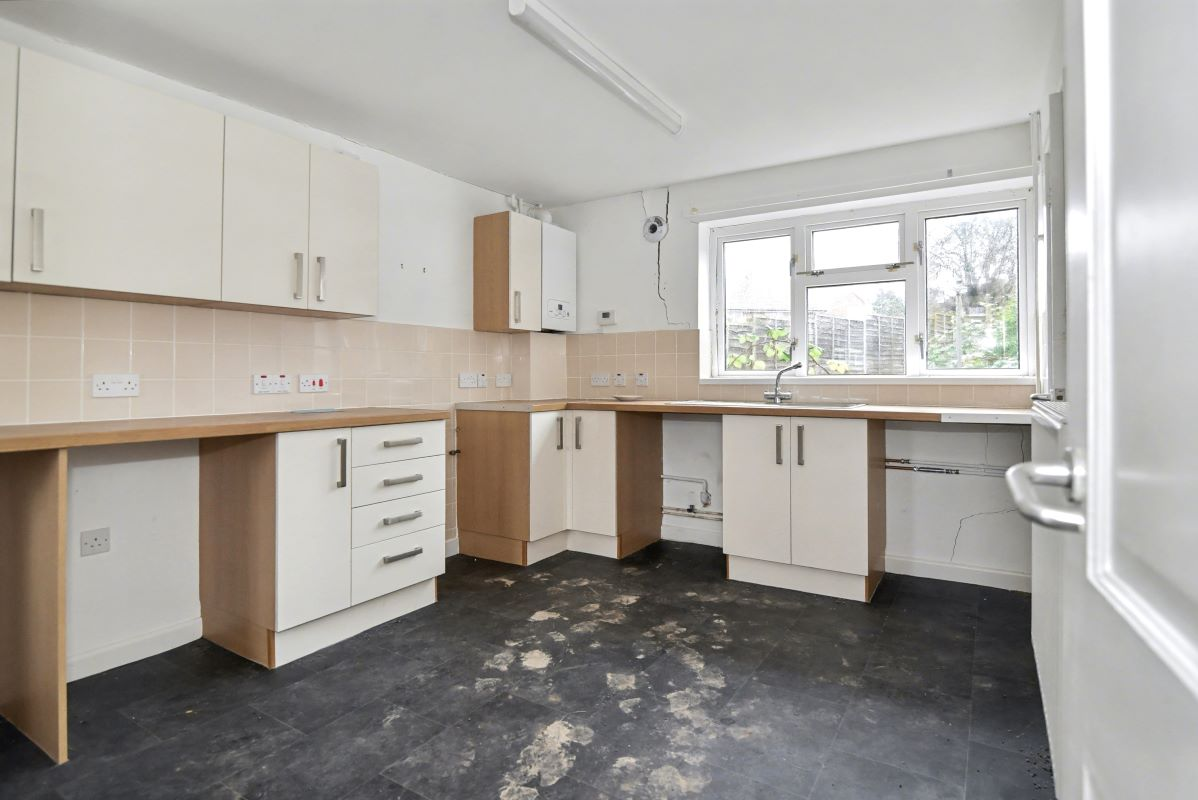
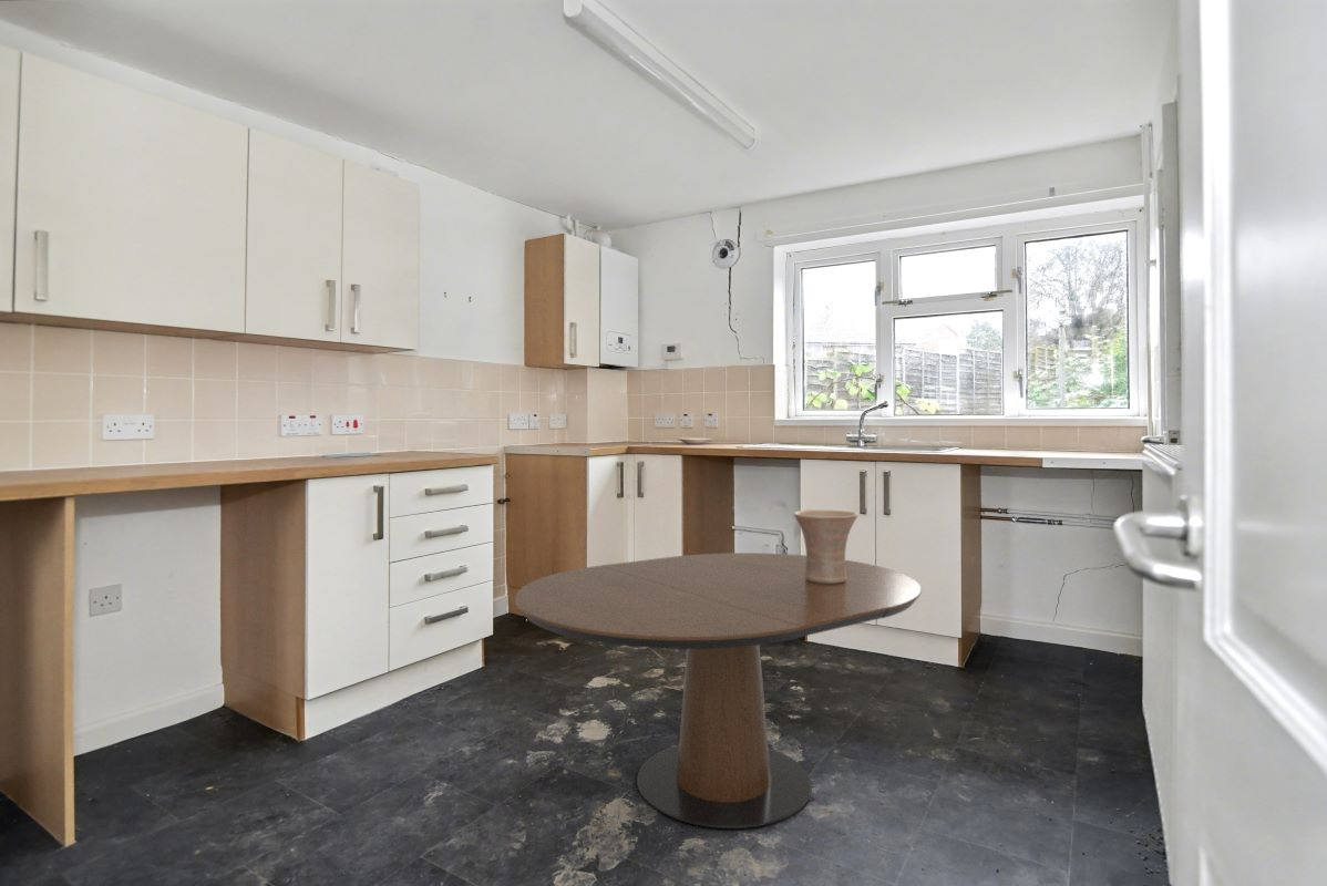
+ dining table (707, 673)
+ vase (825, 545)
